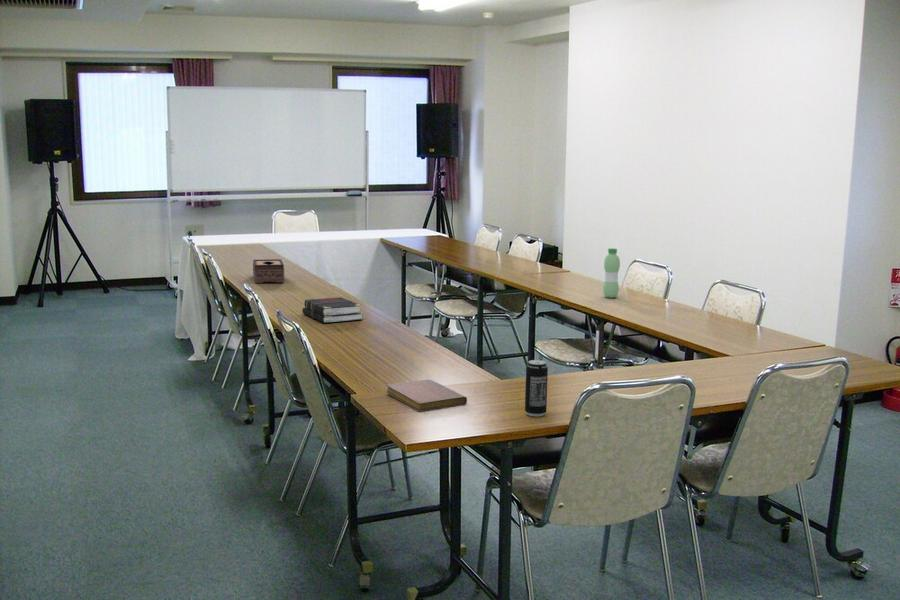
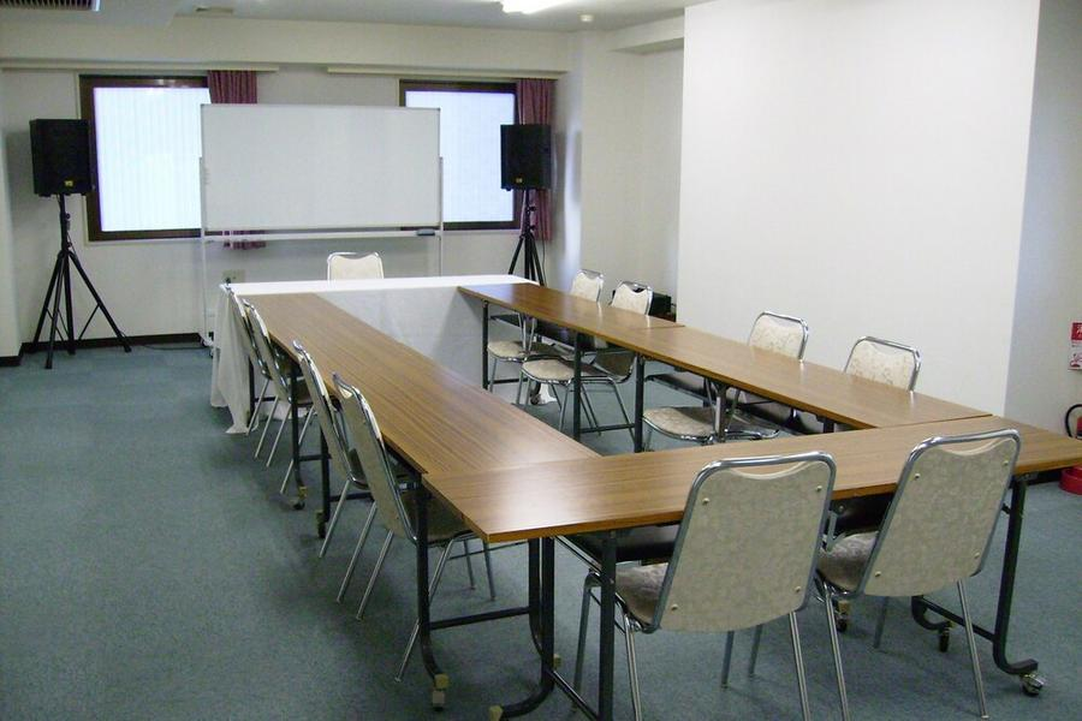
- water bottle (611, 273)
- tissue box (268, 270)
- book (332, 309)
- notebook (425, 394)
- beverage can (536, 388)
